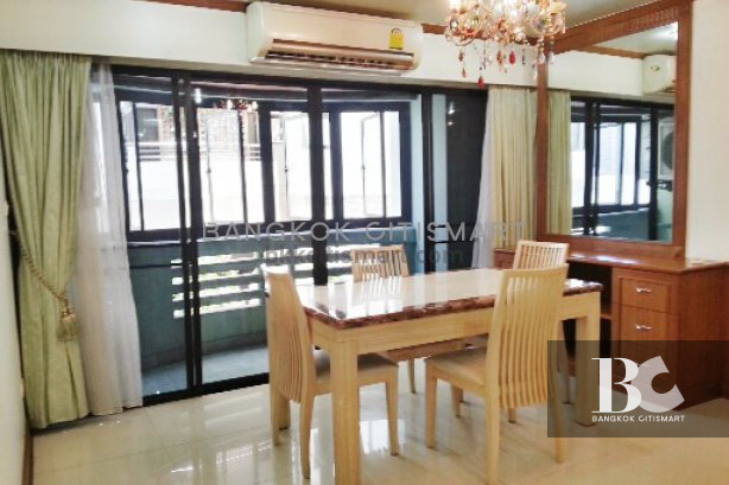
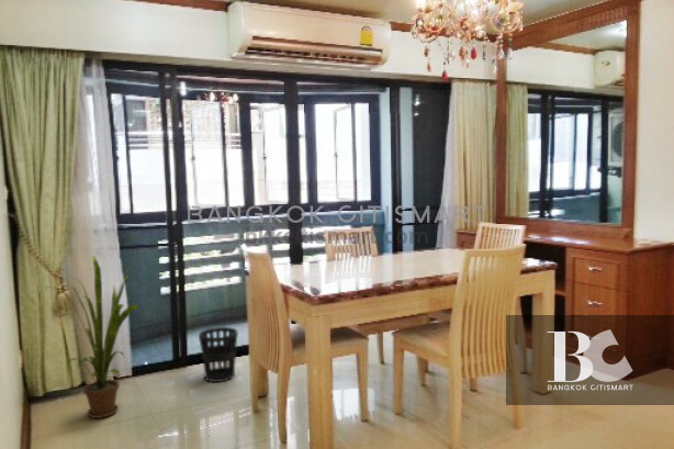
+ wastebasket (218, 353)
+ house plant (94, 336)
